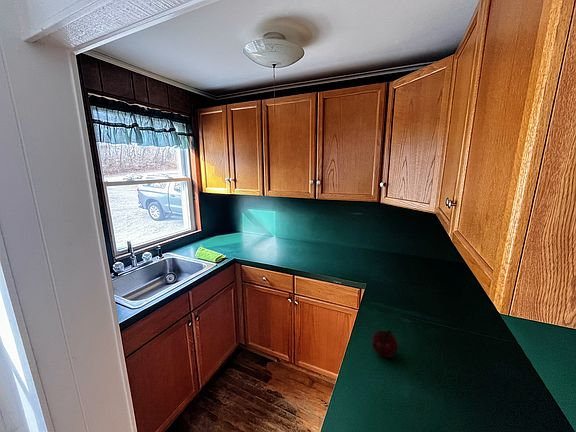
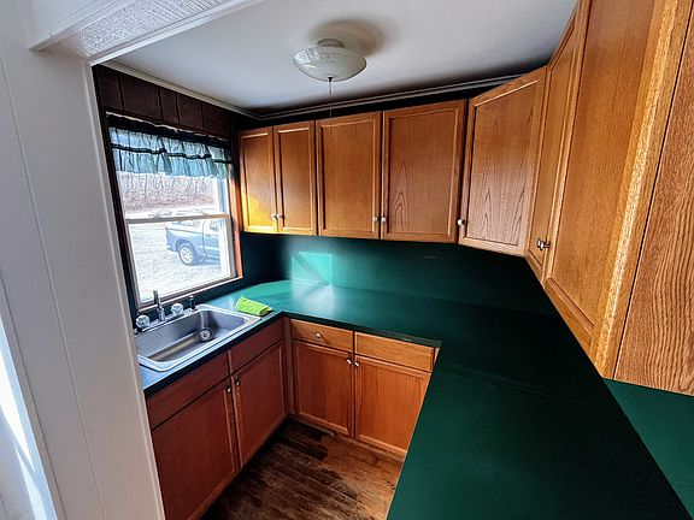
- fruit (384, 342)
